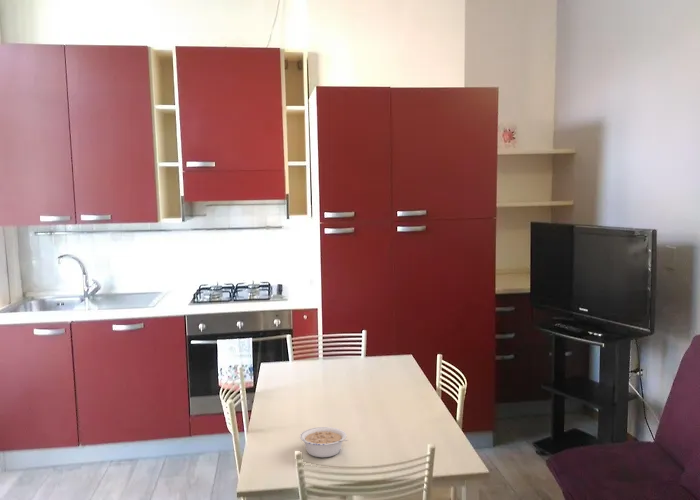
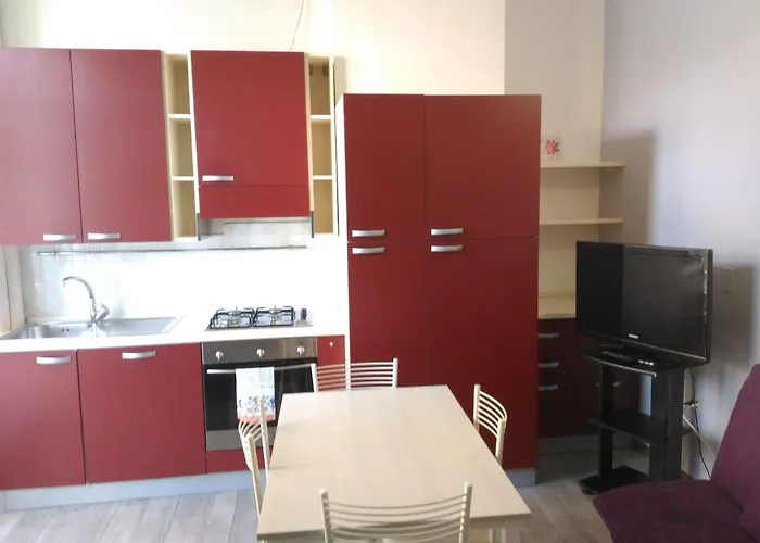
- legume (325, 441)
